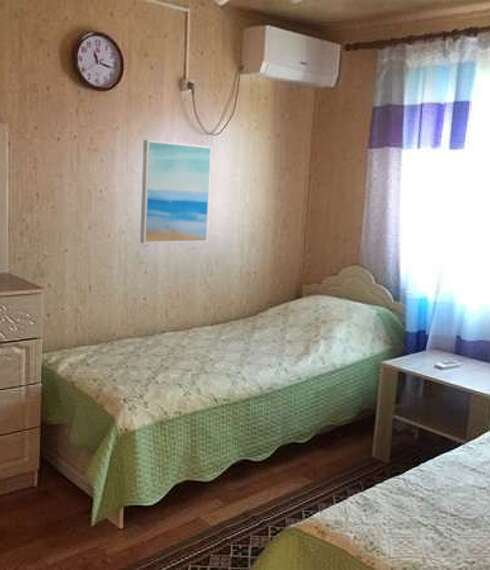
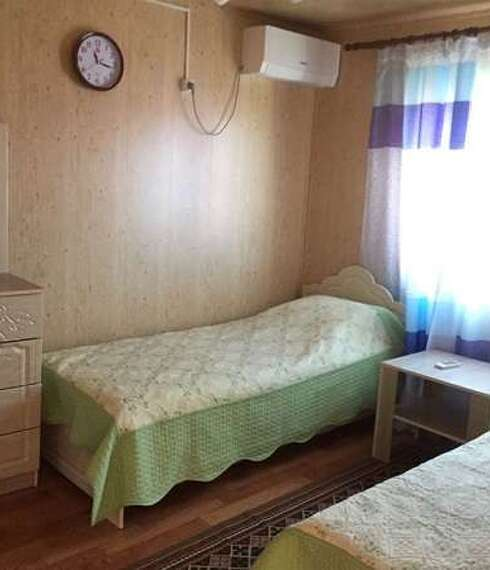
- wall art (177, 193)
